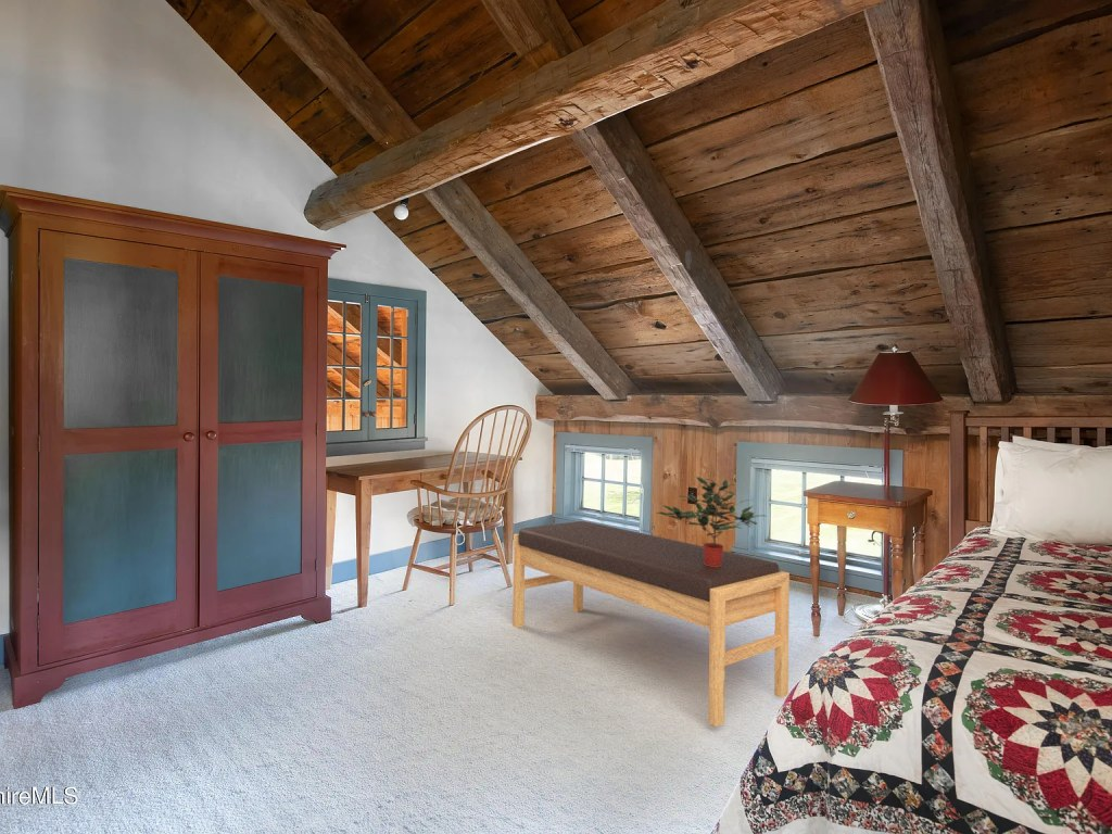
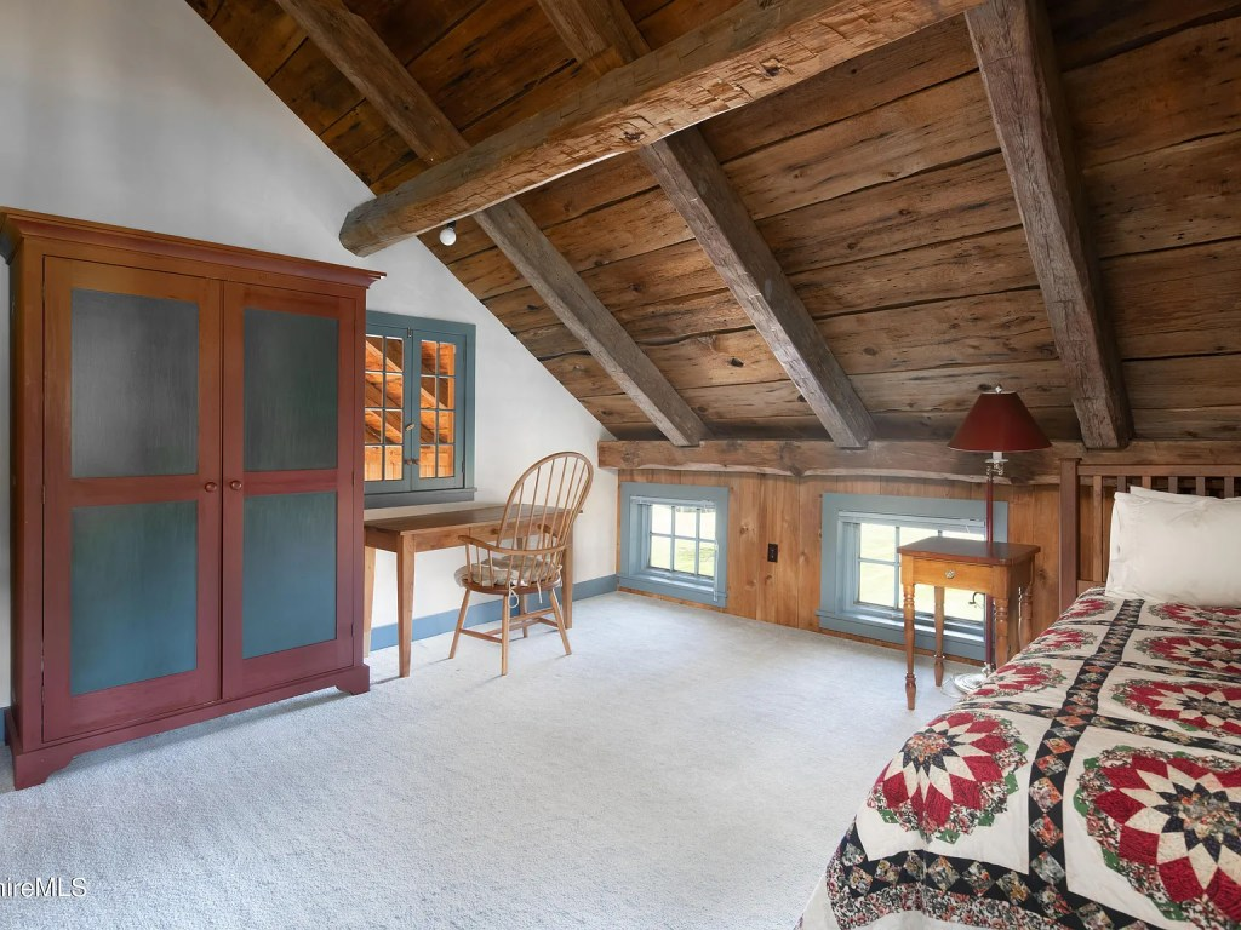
- bench (632, 599)
- potted plant (710, 518)
